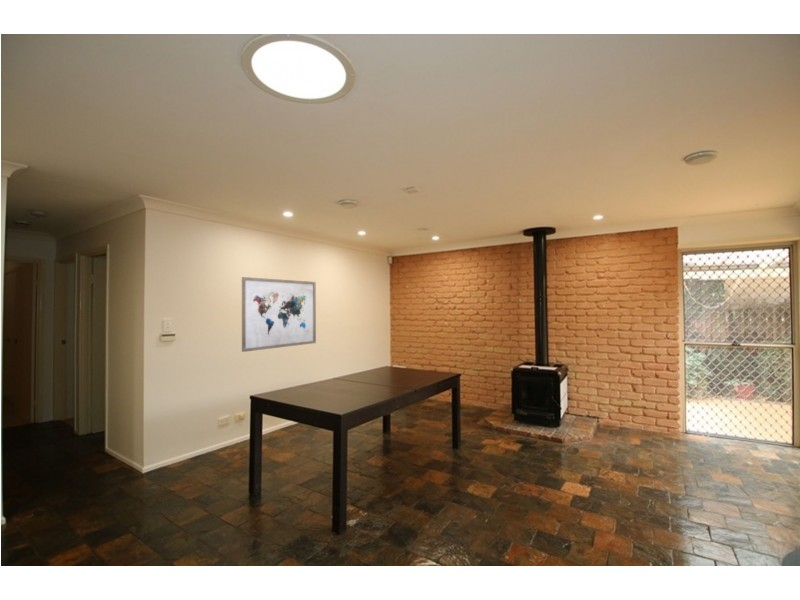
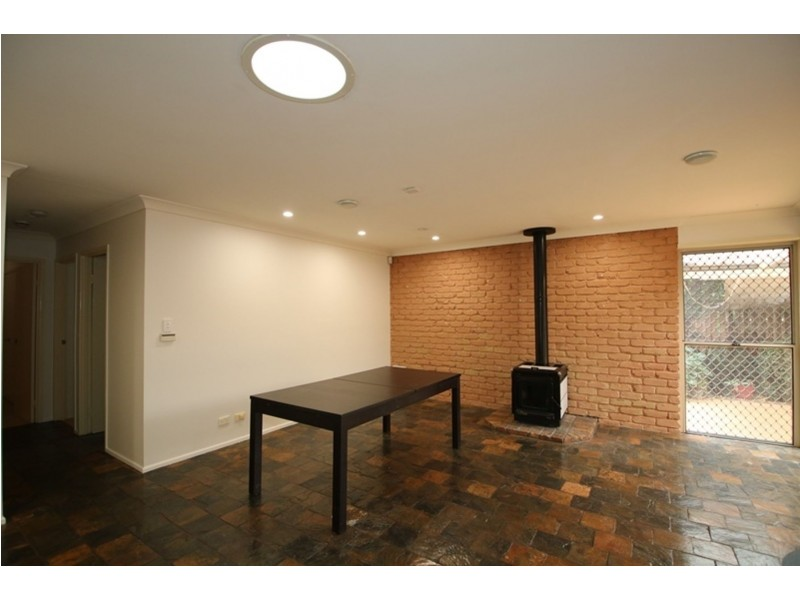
- wall art (282, 313)
